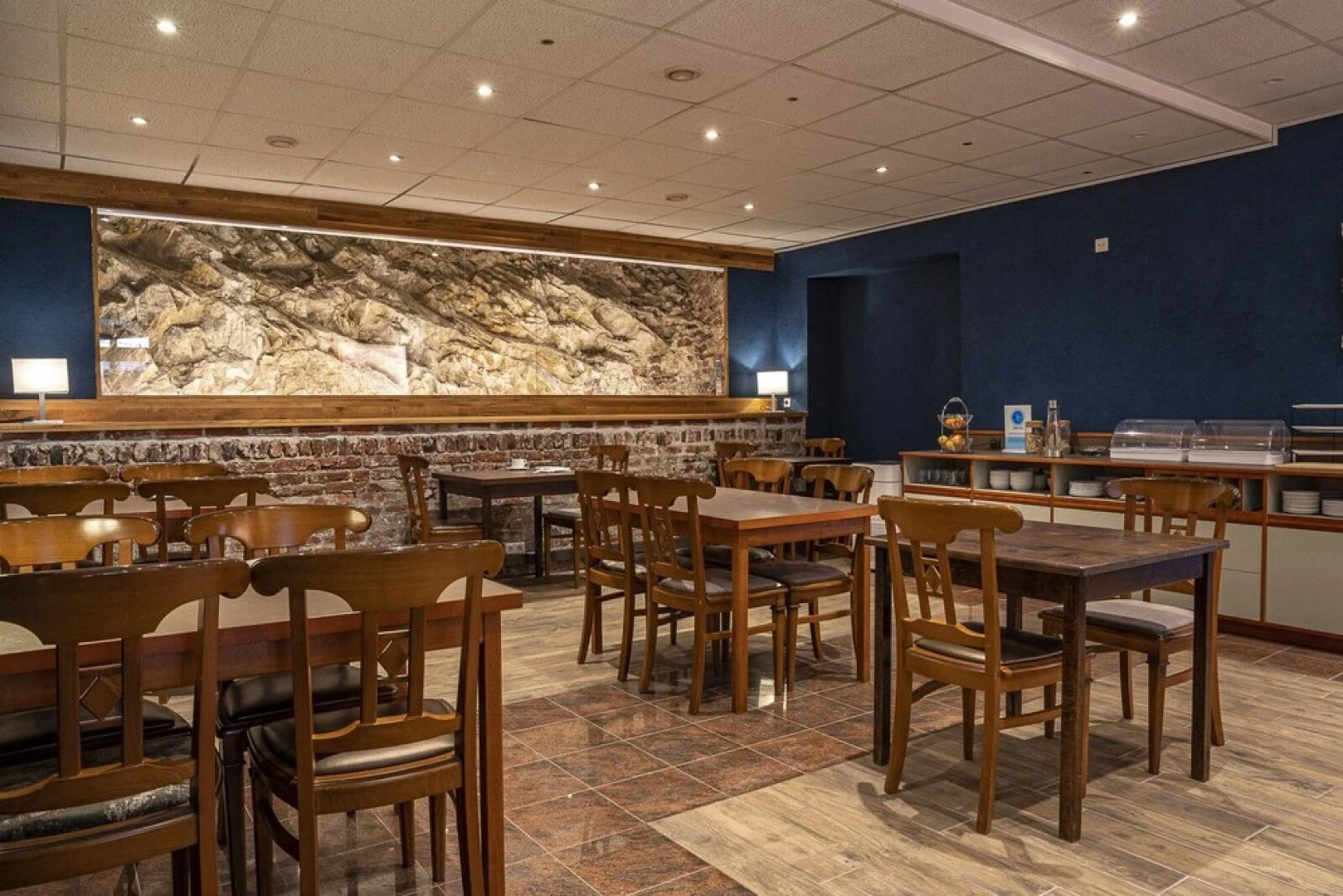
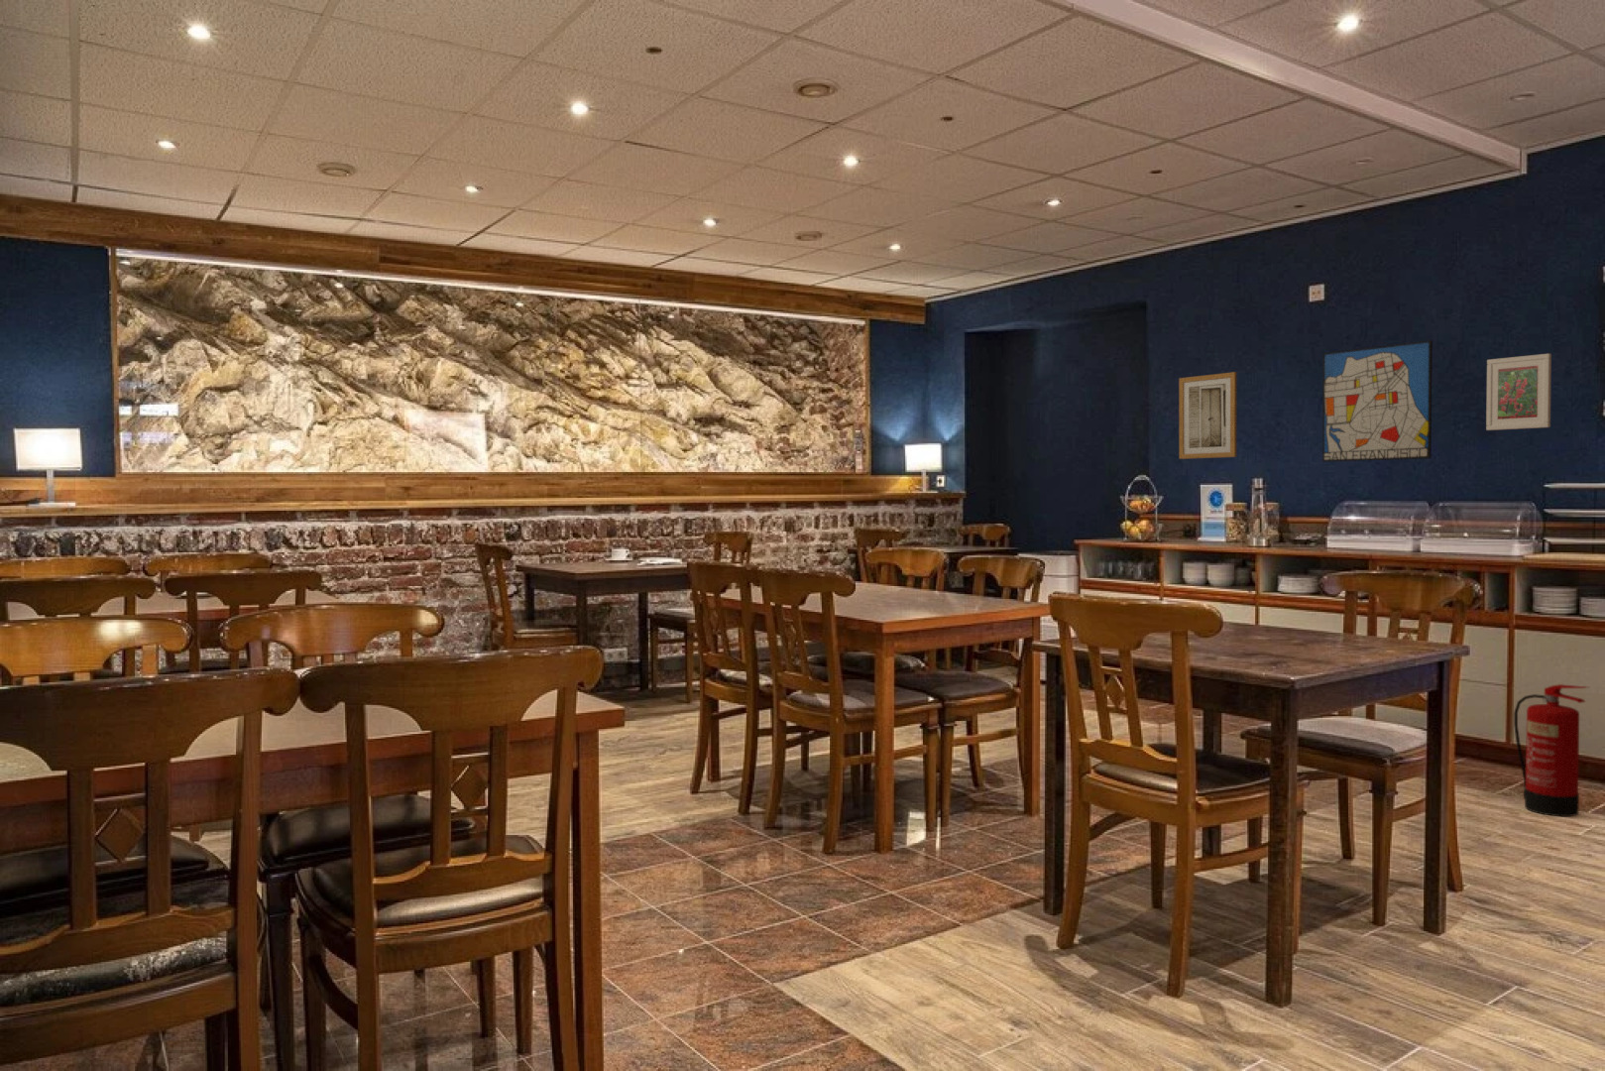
+ wall art (1207, 416)
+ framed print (1518, 393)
+ fire extinguisher (1549, 746)
+ wall art (1374, 404)
